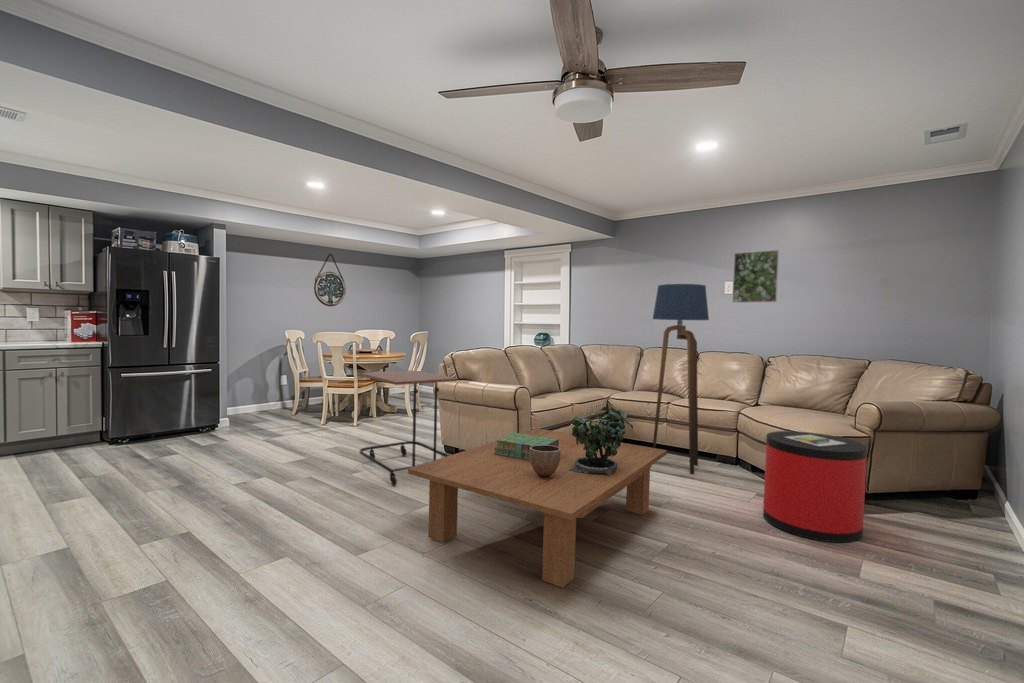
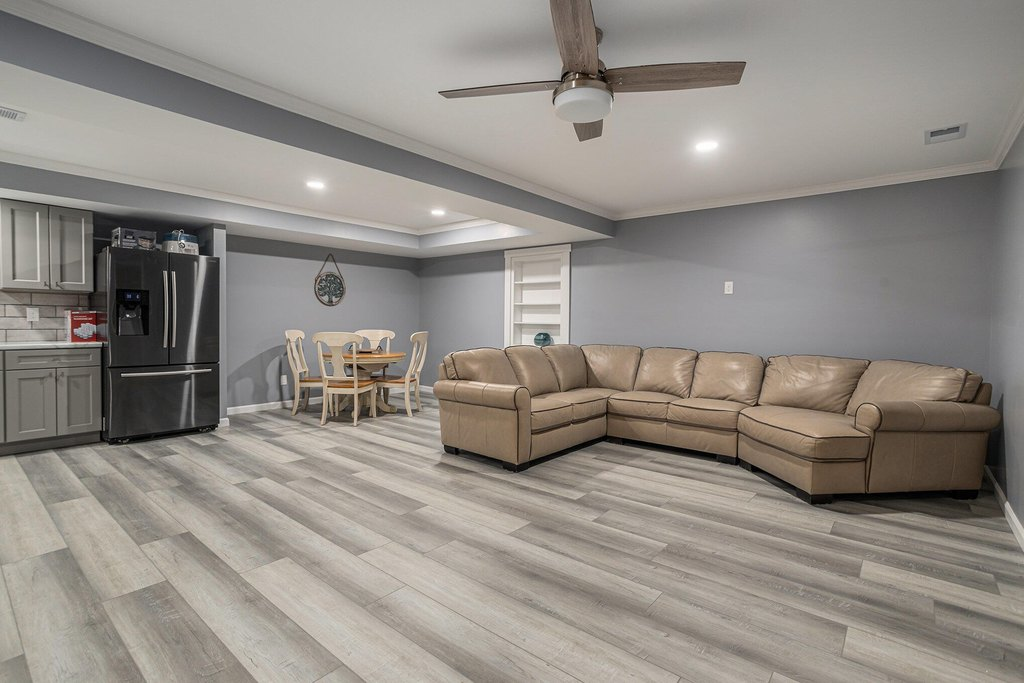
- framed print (755, 277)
- potted plant (600, 436)
- stack of books (527, 446)
- coffee table (548, 490)
- side table (413, 421)
- floor lamp (688, 376)
- trash can (812, 482)
- decorative bowl (545, 461)
